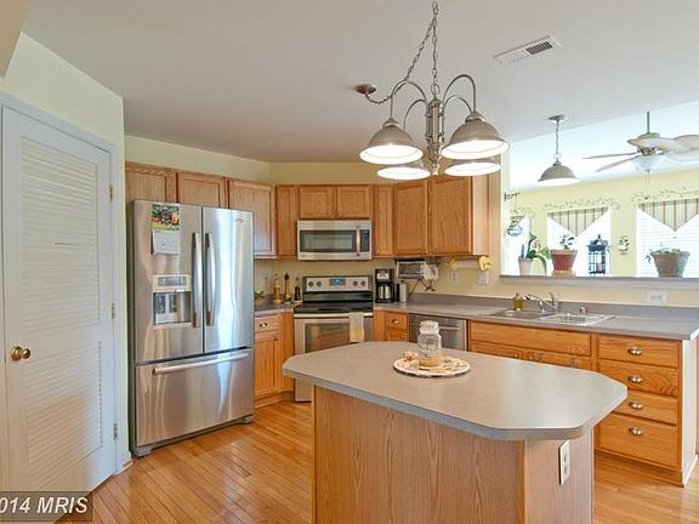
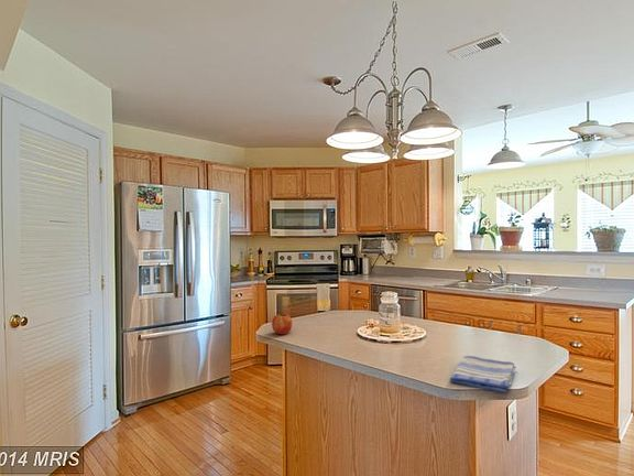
+ dish towel (483, 371)
+ fruit (282, 322)
